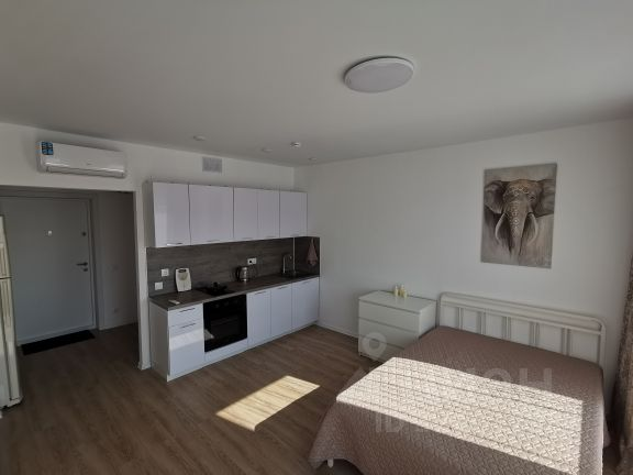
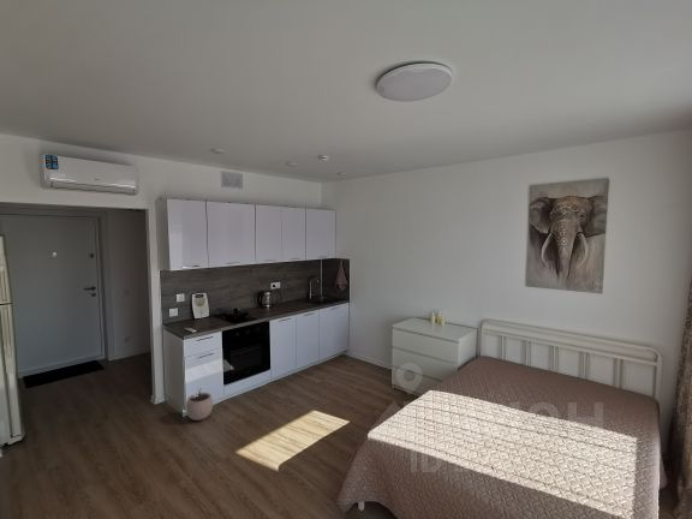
+ plant pot (199, 402)
